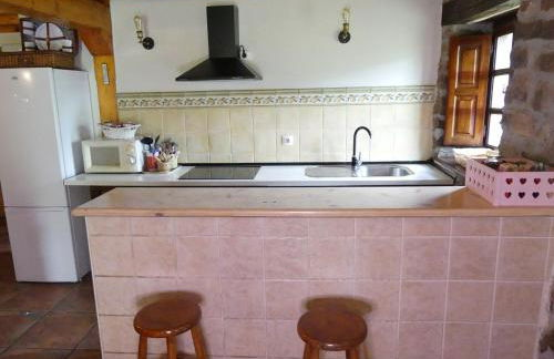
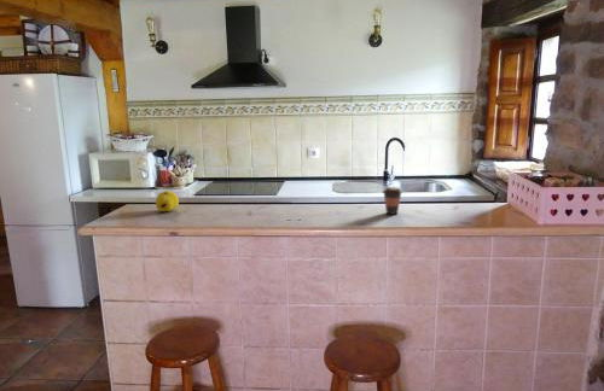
+ coffee cup (391, 200)
+ fruit (167, 200)
